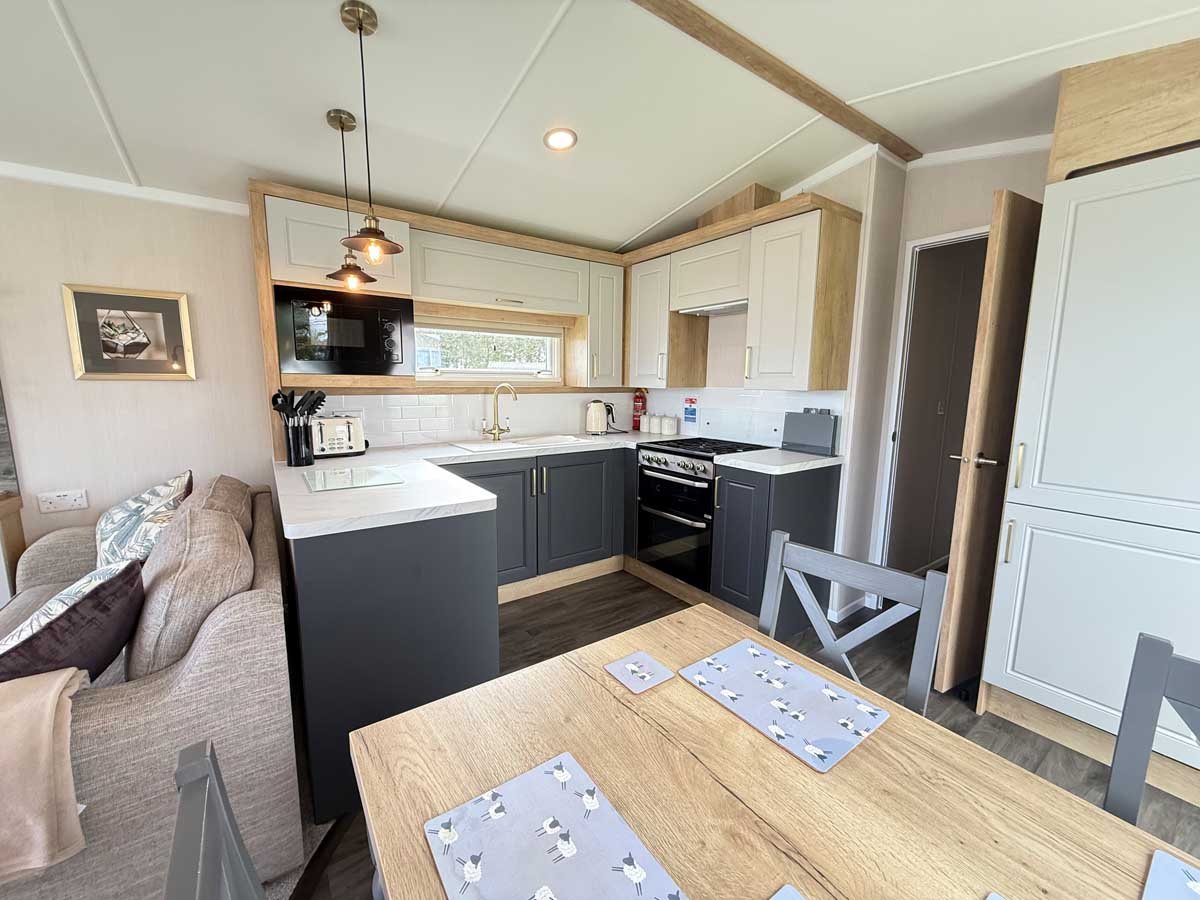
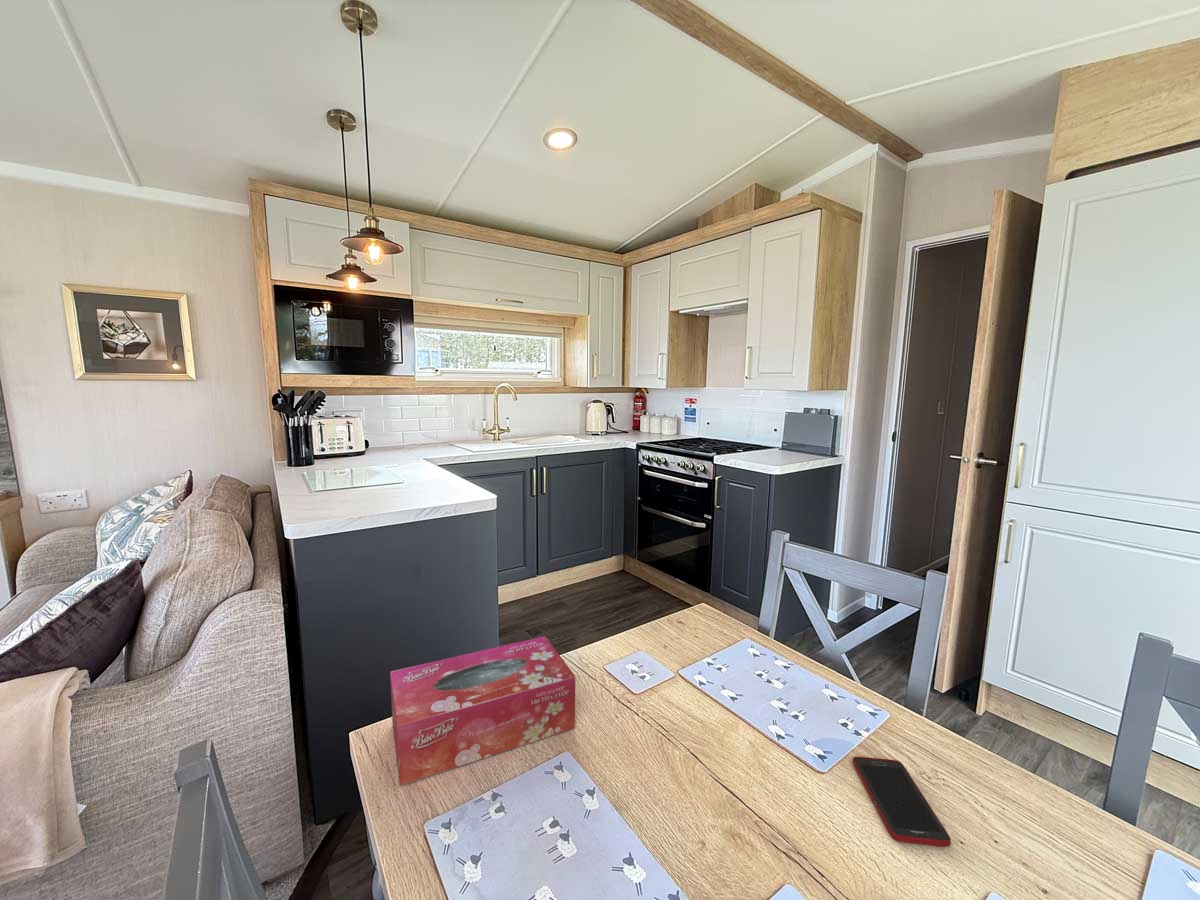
+ tissue box (483, 700)
+ cell phone (896, 797)
